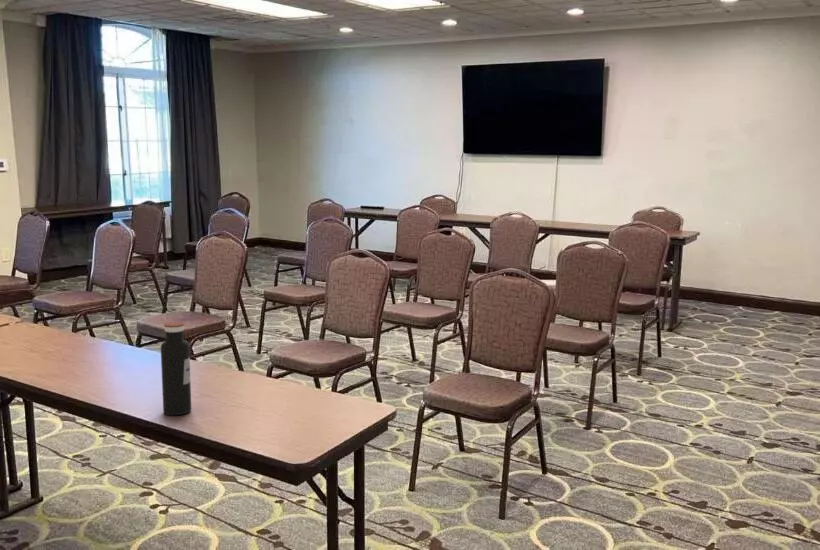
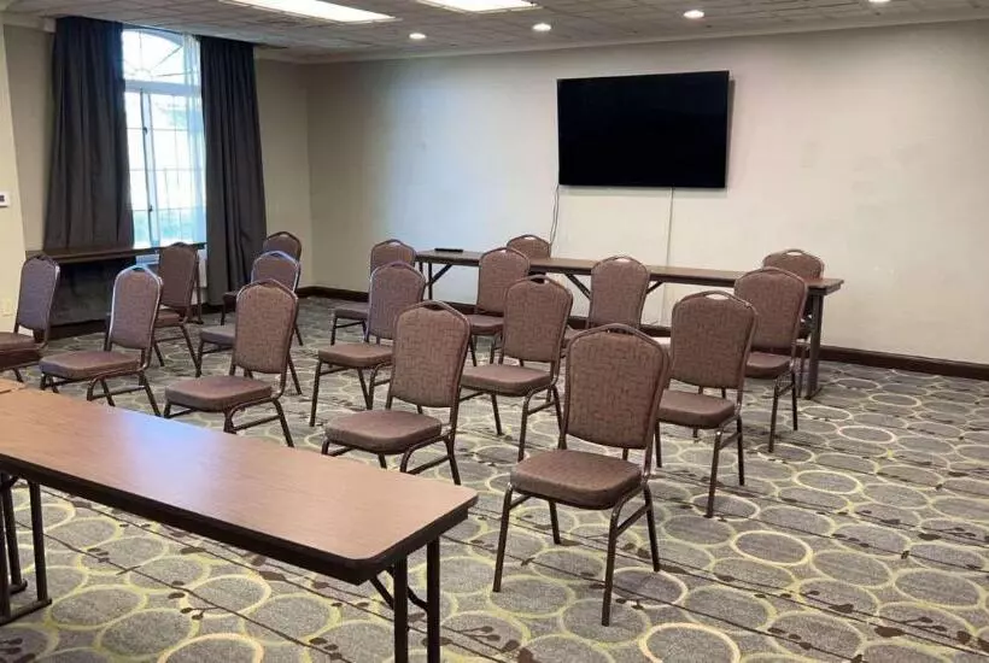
- water bottle (175, 367)
